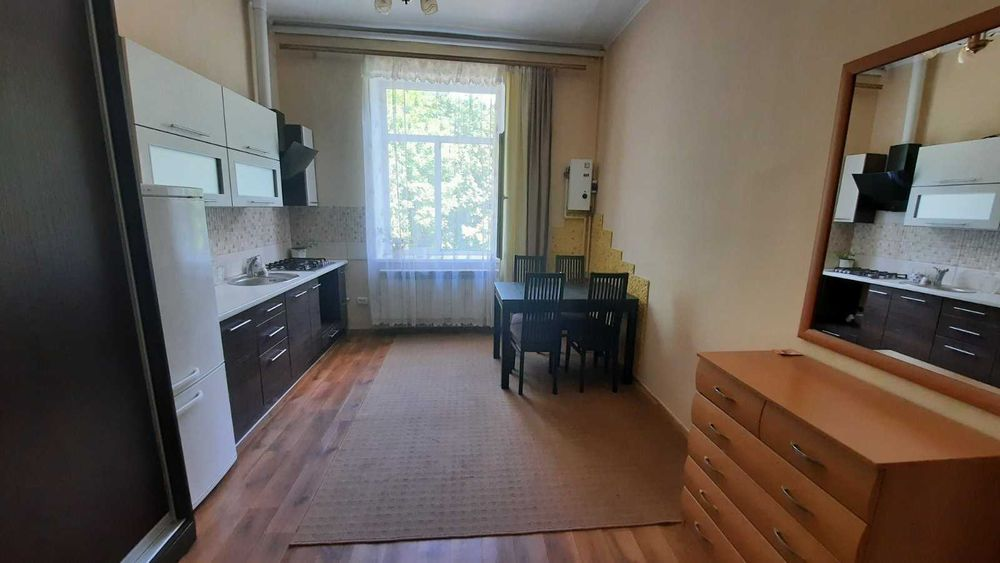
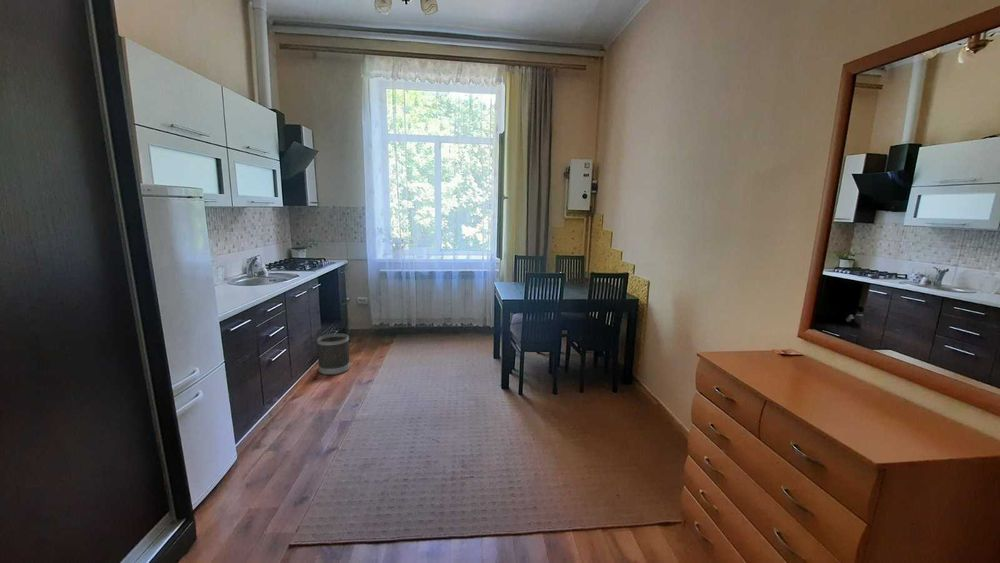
+ wastebasket (333, 353)
